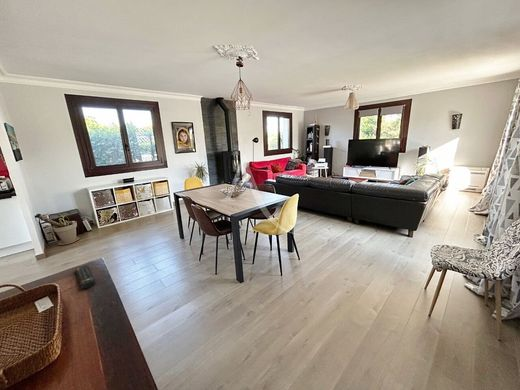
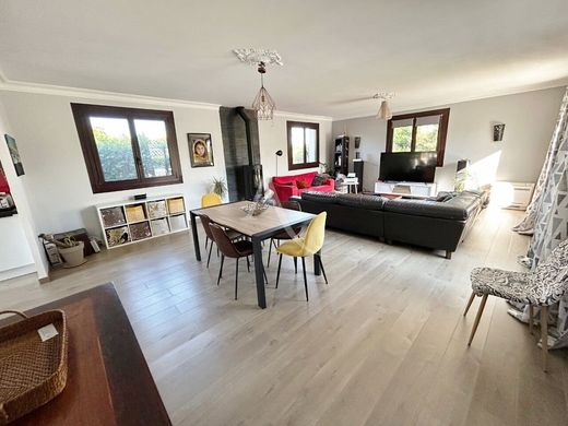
- remote control (85, 276)
